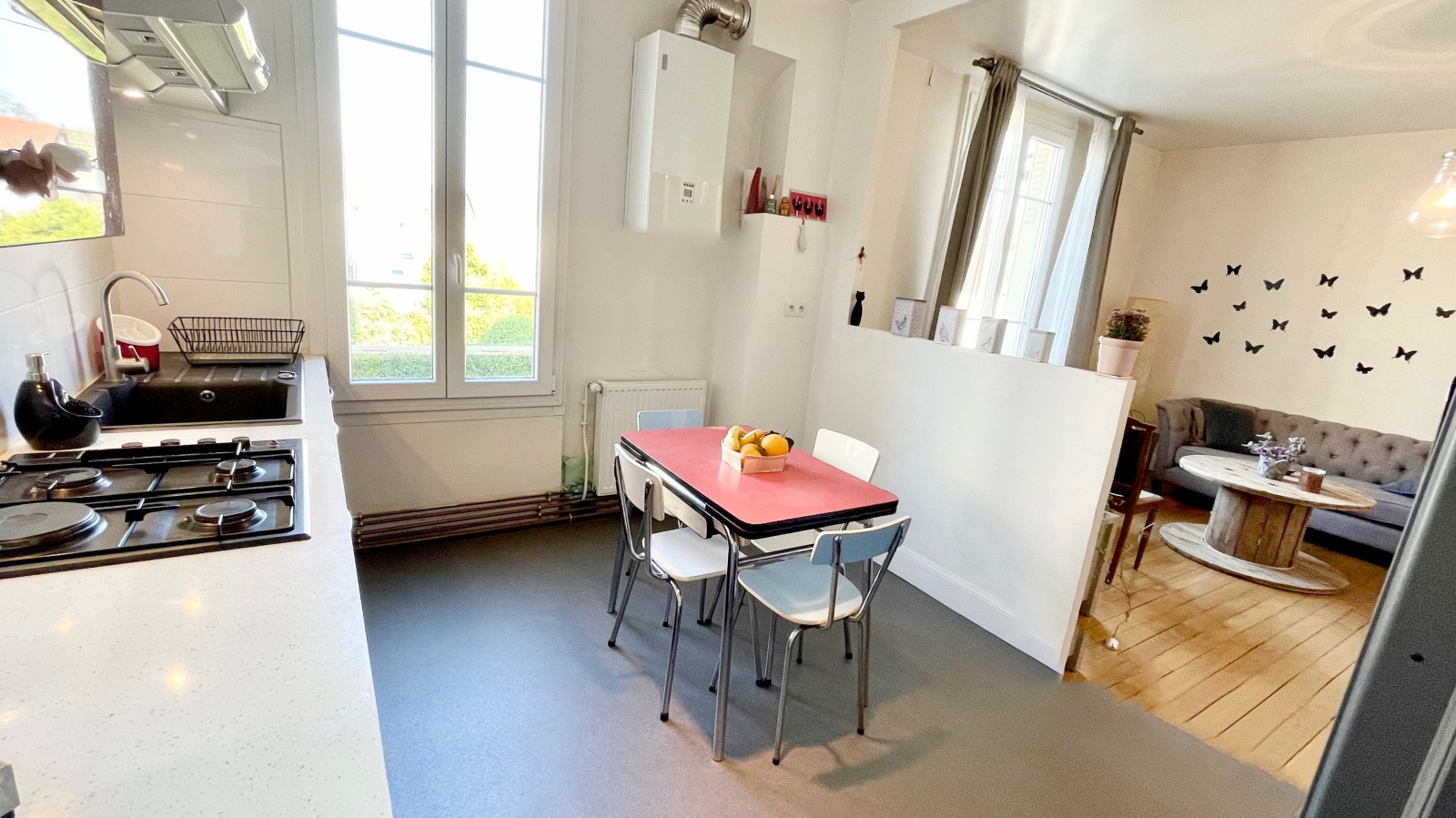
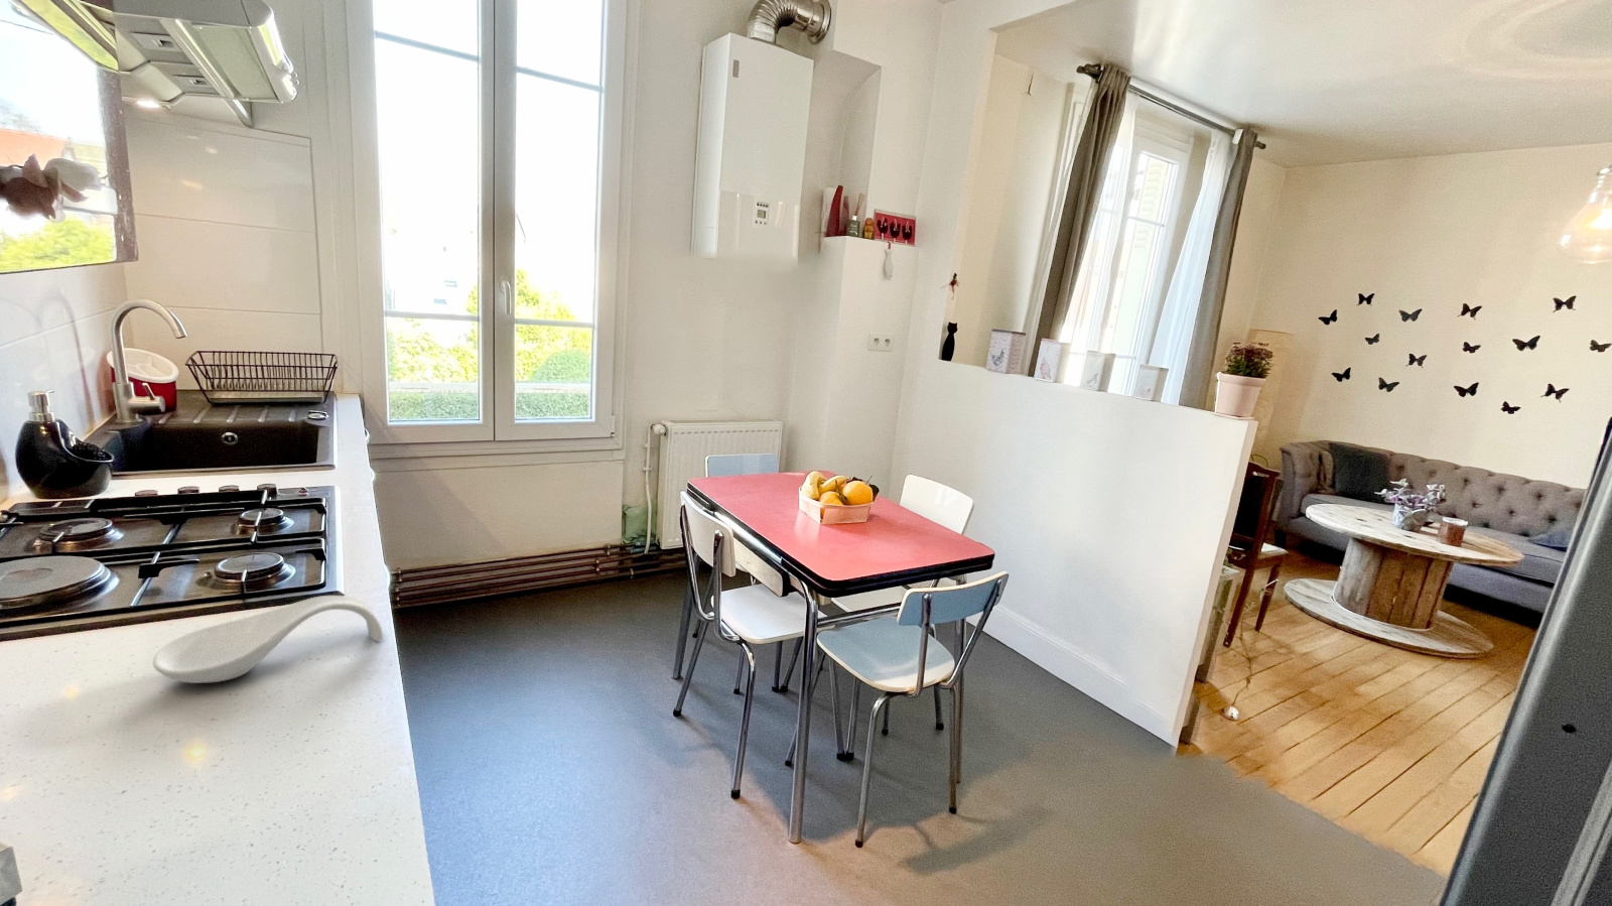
+ spoon rest (276, 632)
